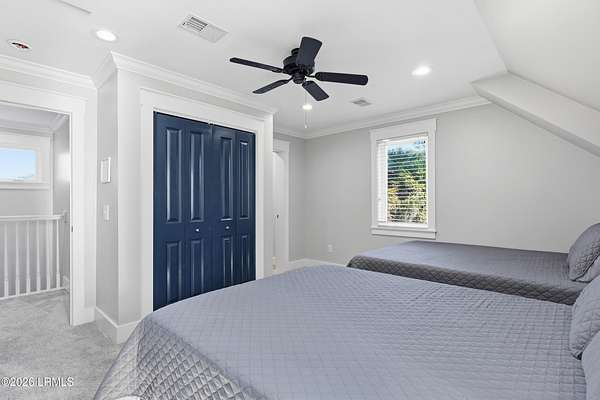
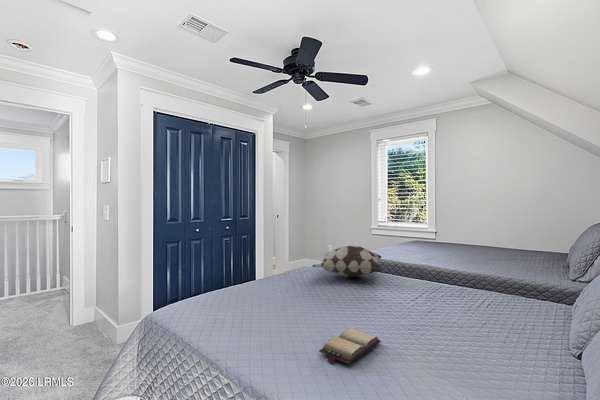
+ decorative pillow (349, 261)
+ hardback book (350, 343)
